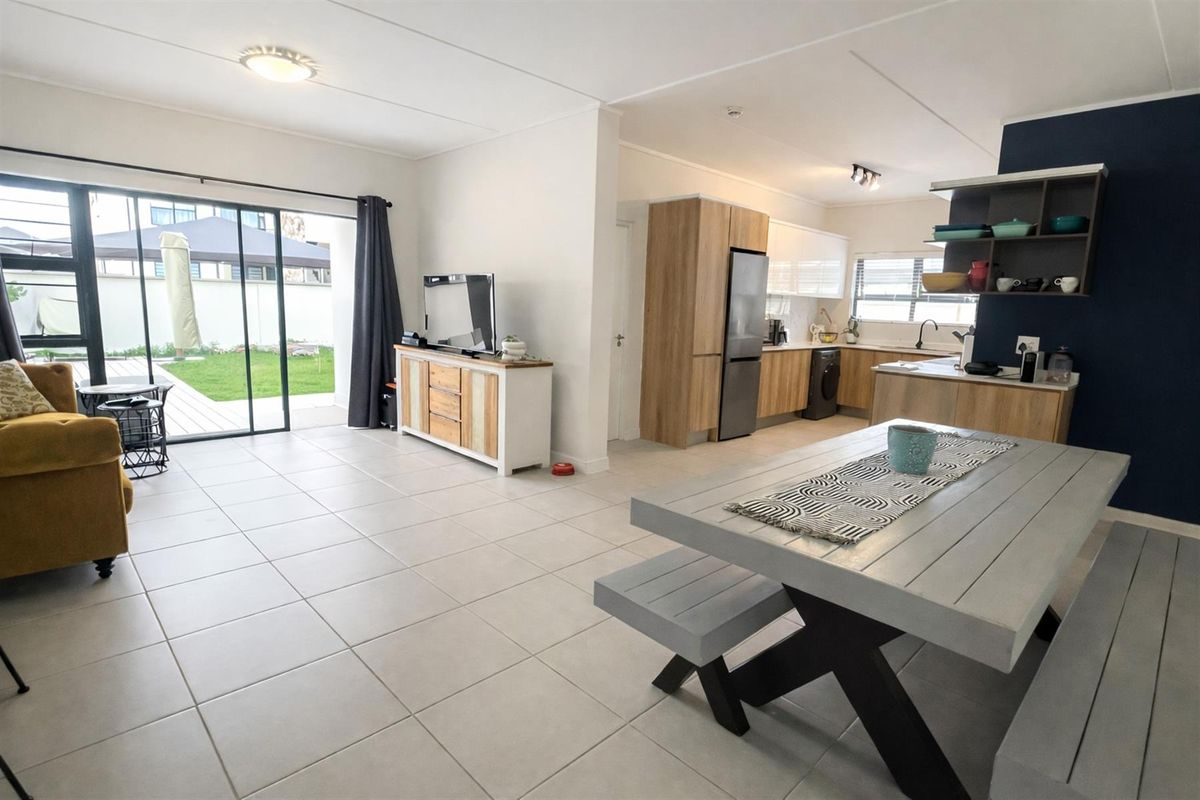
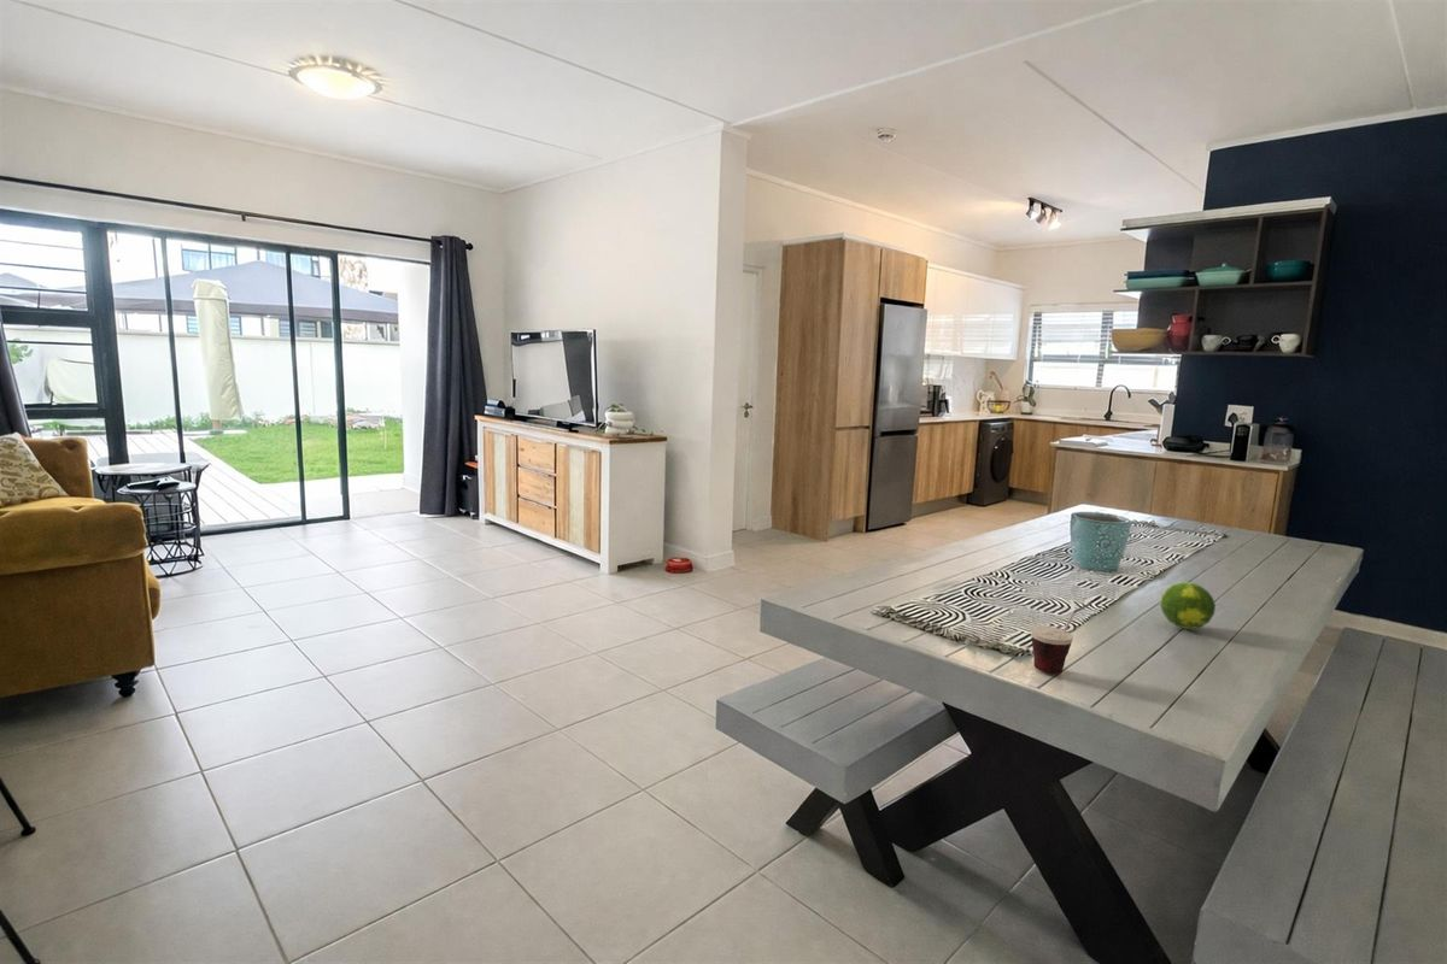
+ fruit (1187, 605)
+ cup (1062, 636)
